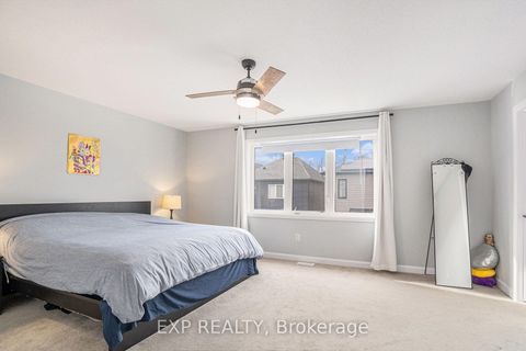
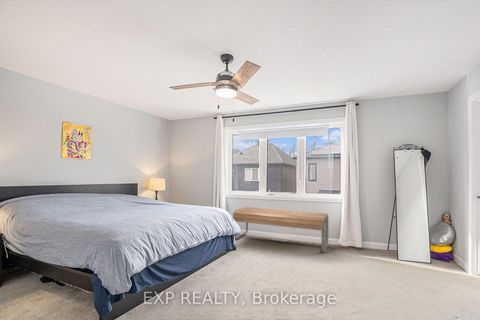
+ bench (280, 225)
